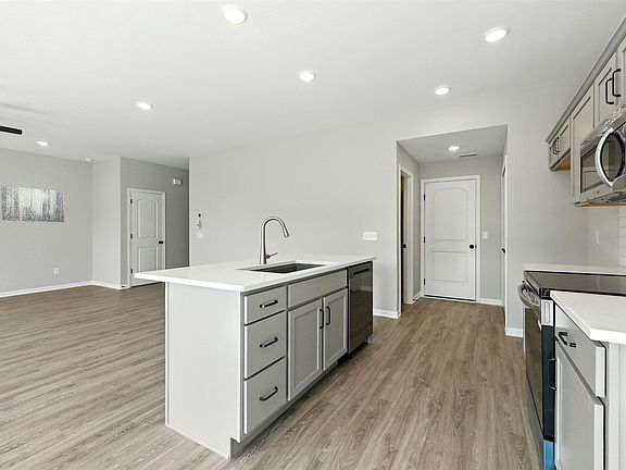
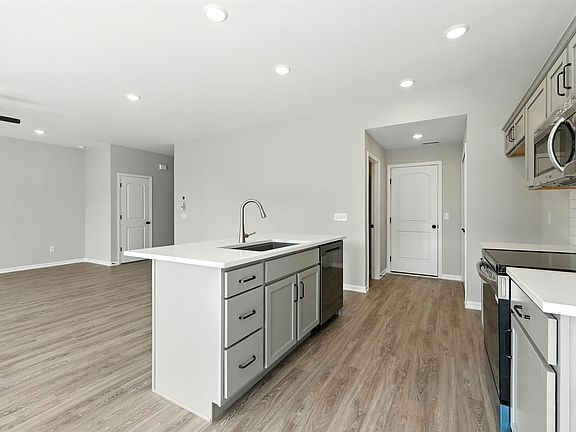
- wall art (35, 205)
